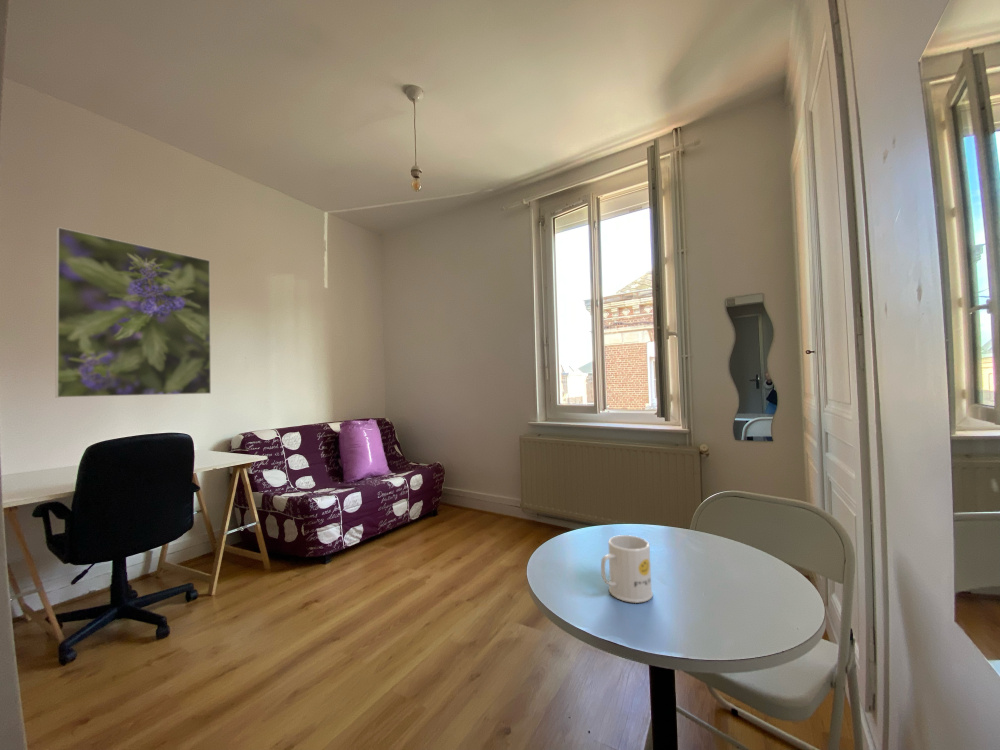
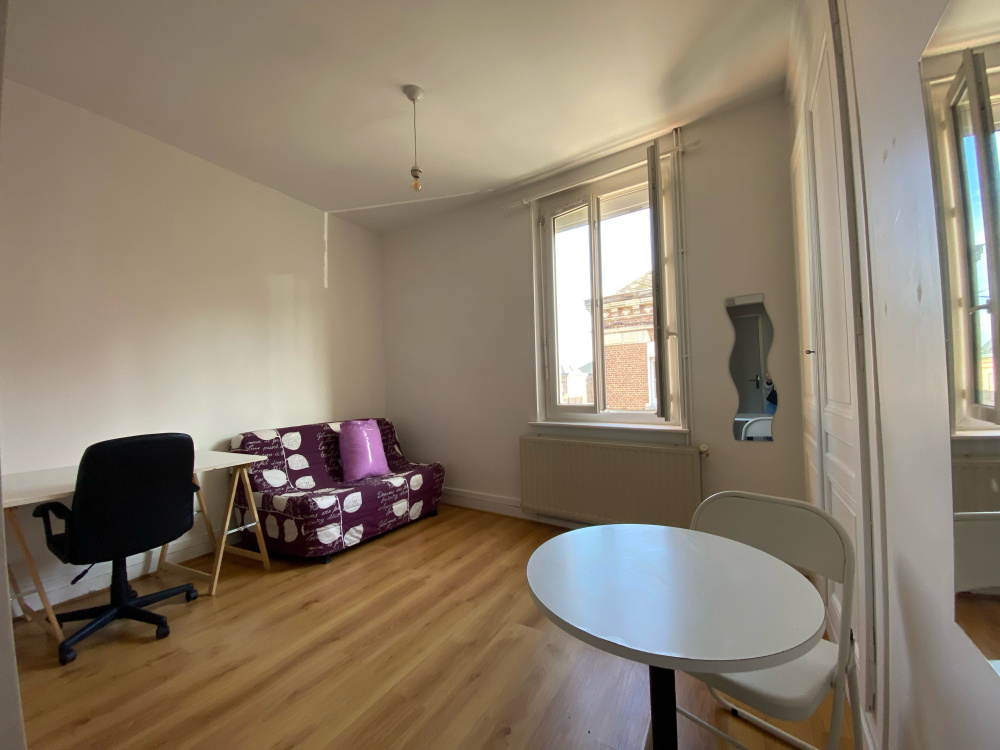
- mug (625, 568)
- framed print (142, 320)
